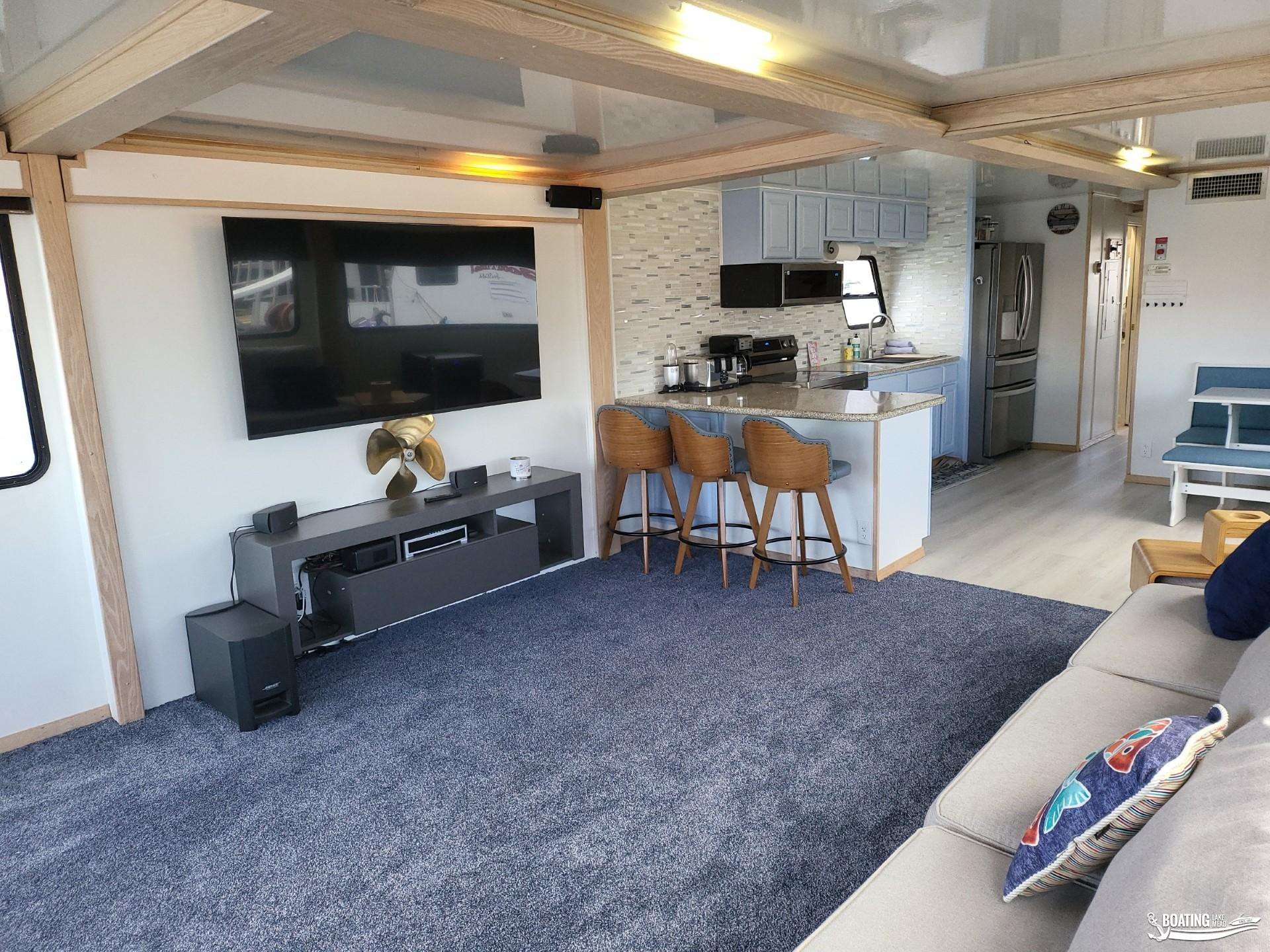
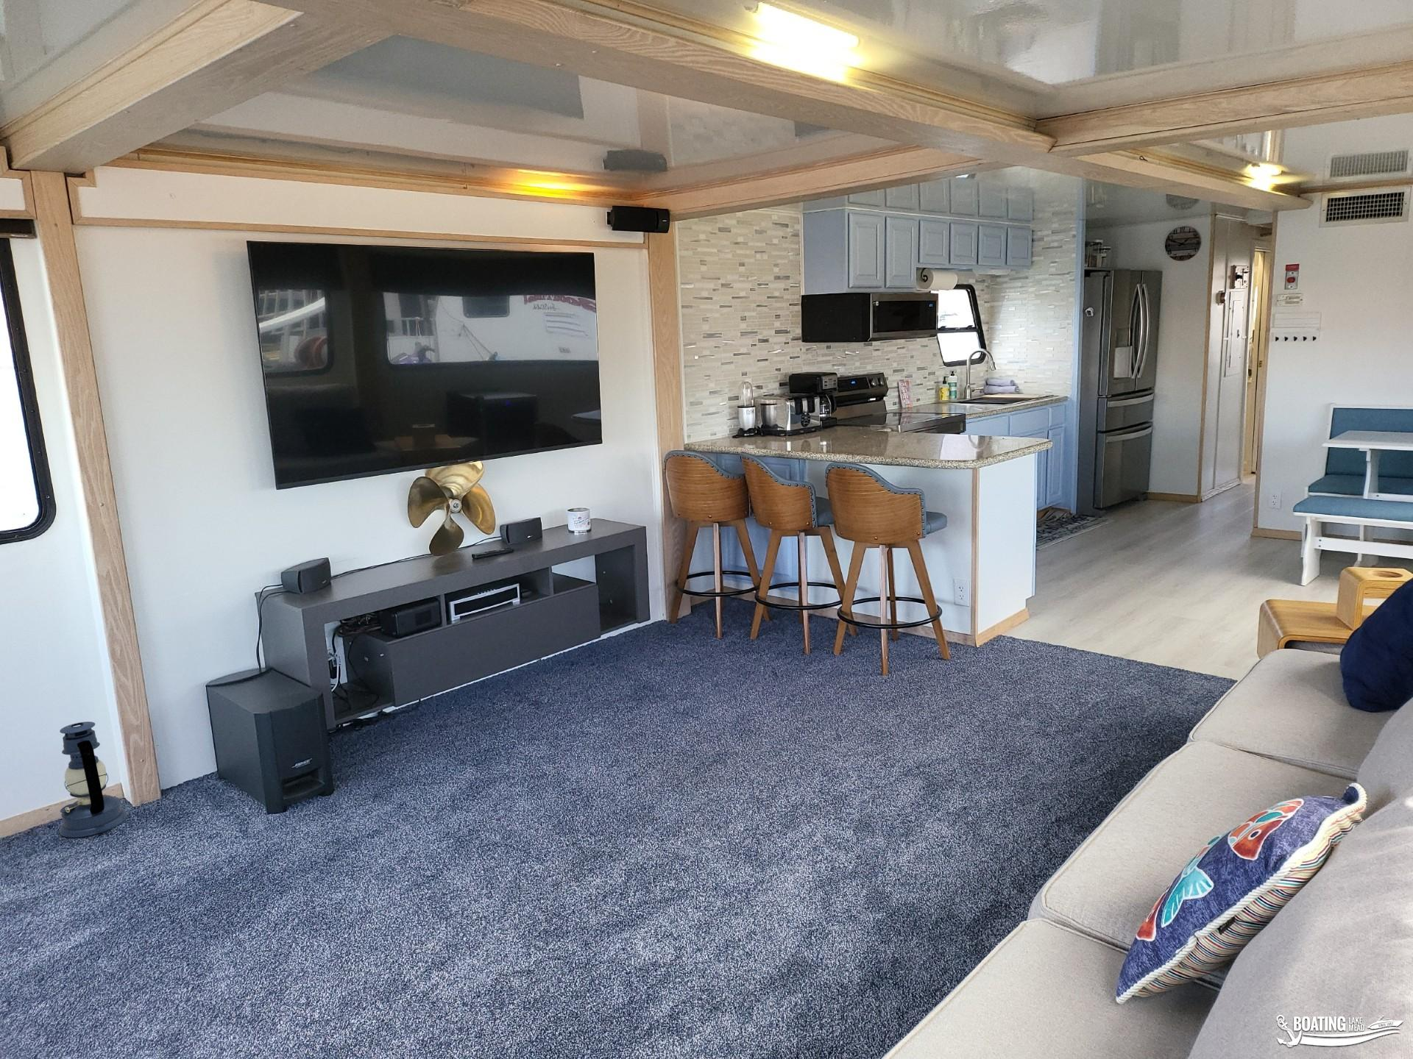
+ lantern (86, 774)
